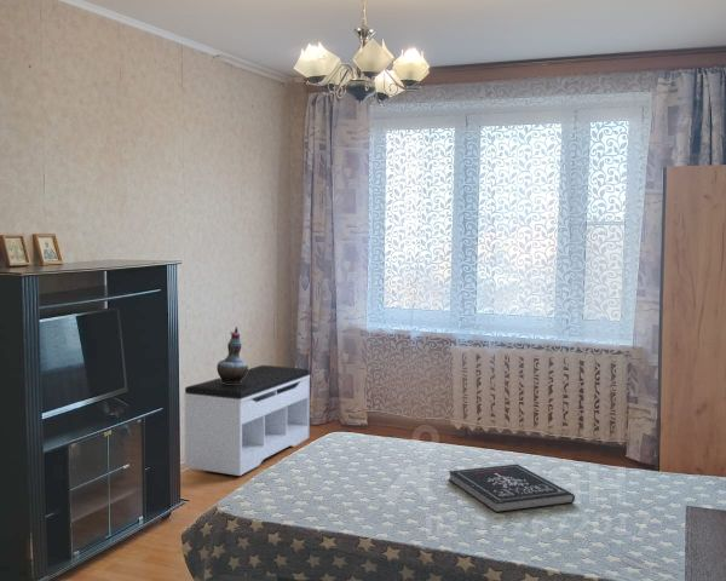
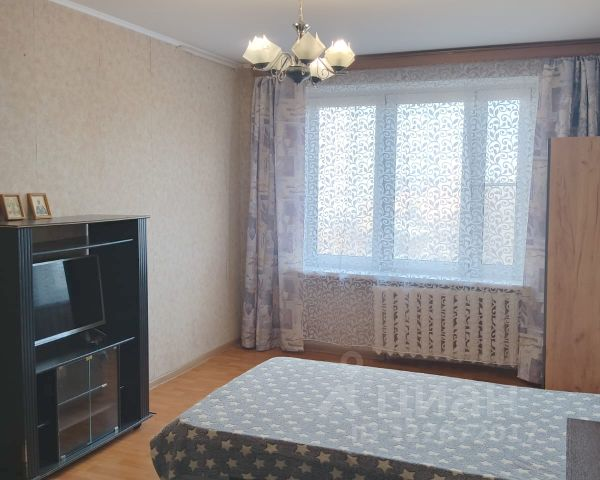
- decorative vase (232, 355)
- book (508, 485)
- bench (250, 414)
